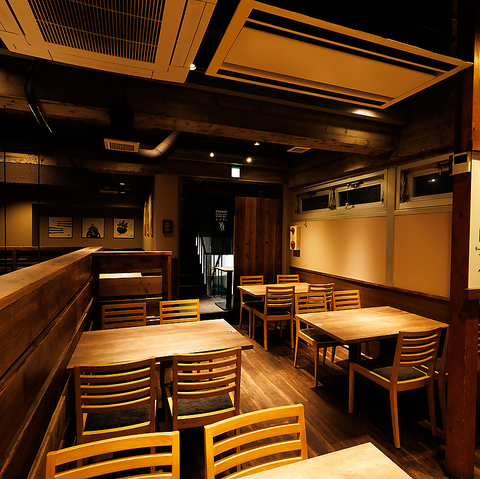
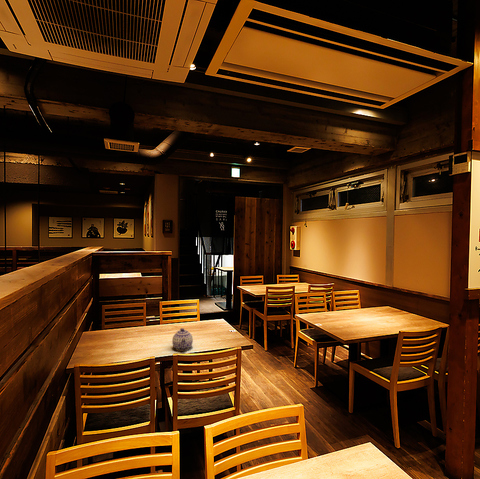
+ teapot (182, 338)
